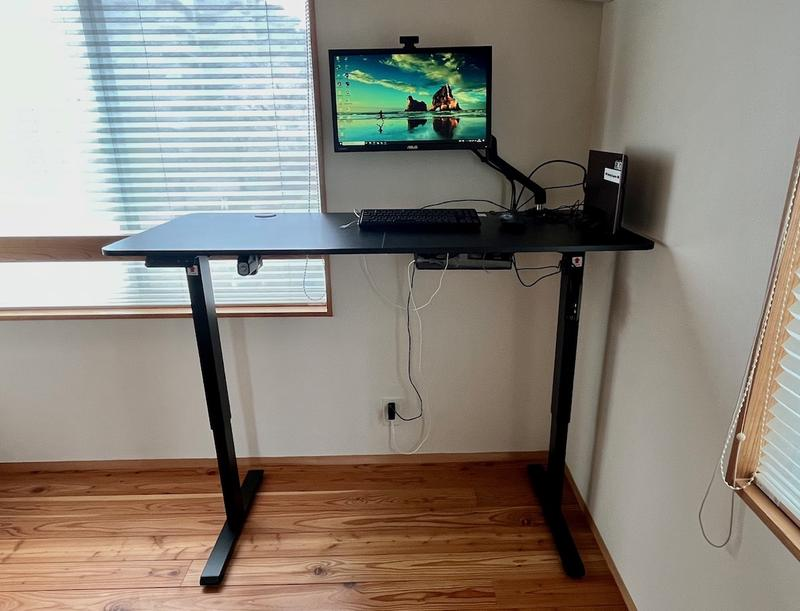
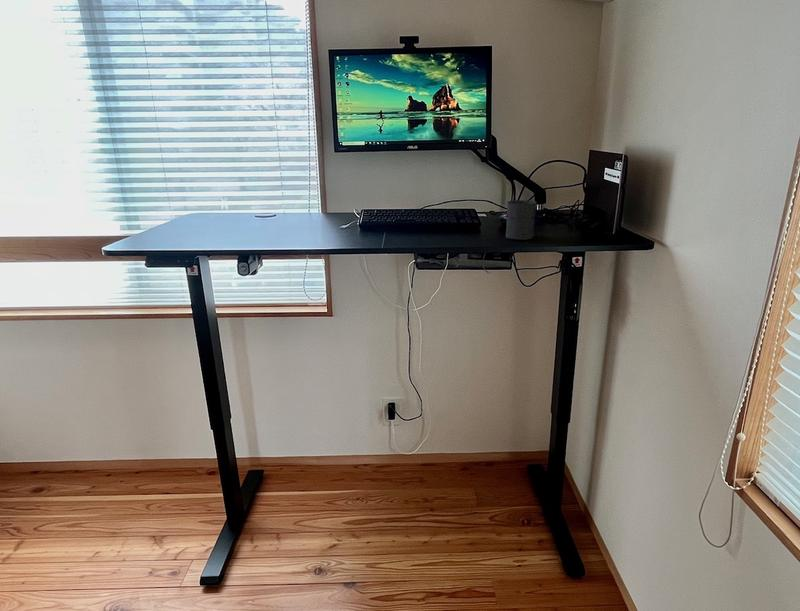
+ mug (521, 218)
